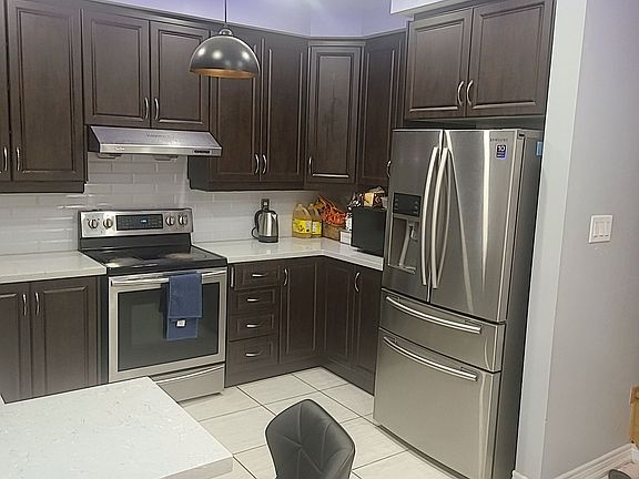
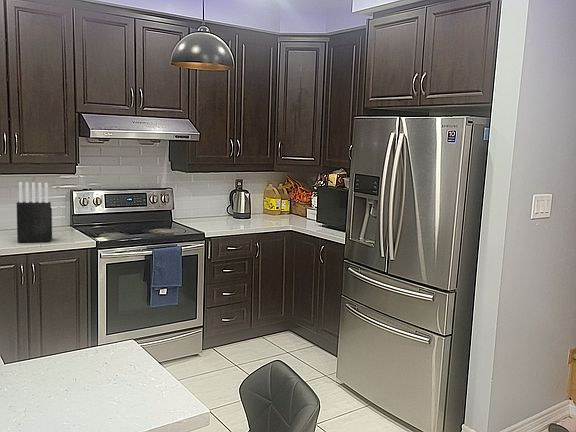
+ knife block (34, 211)
